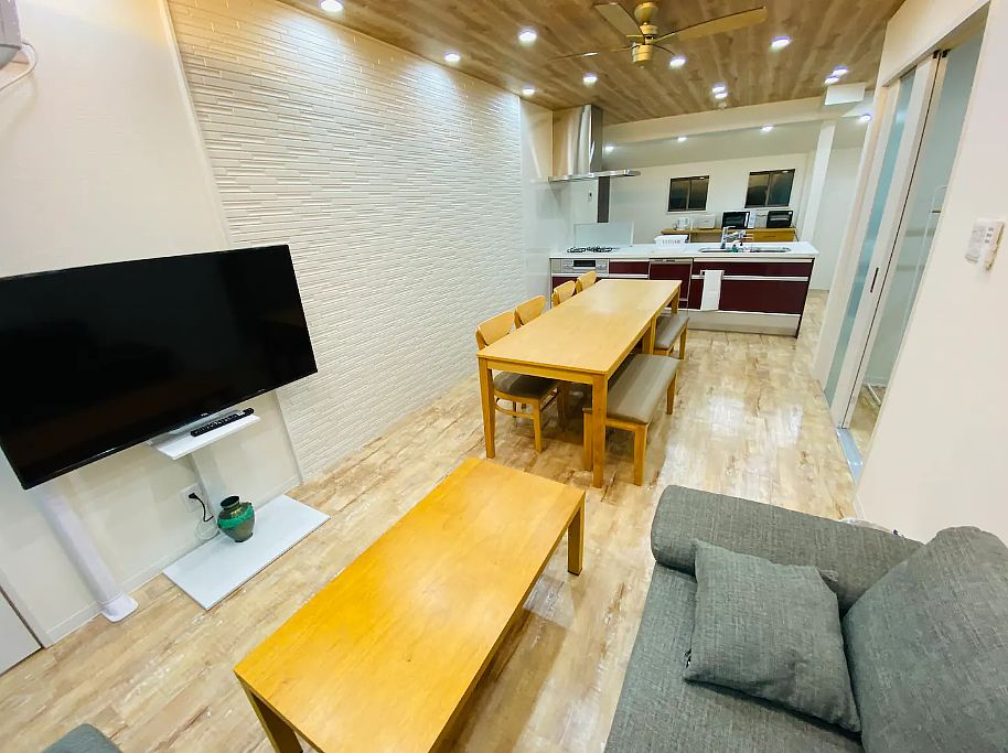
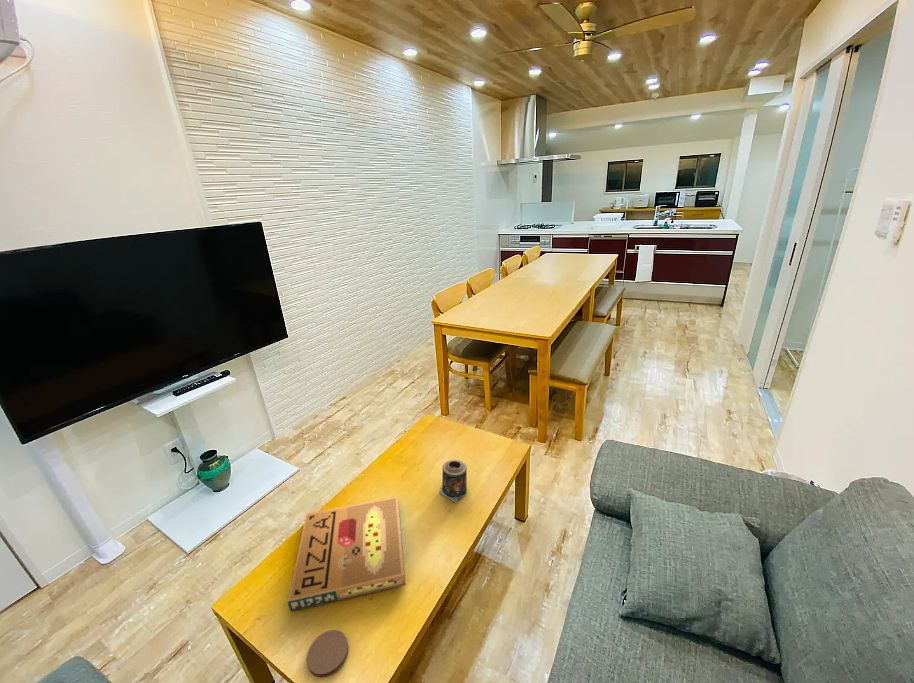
+ candle (453, 479)
+ pizza box (351, 546)
+ coaster (328, 652)
